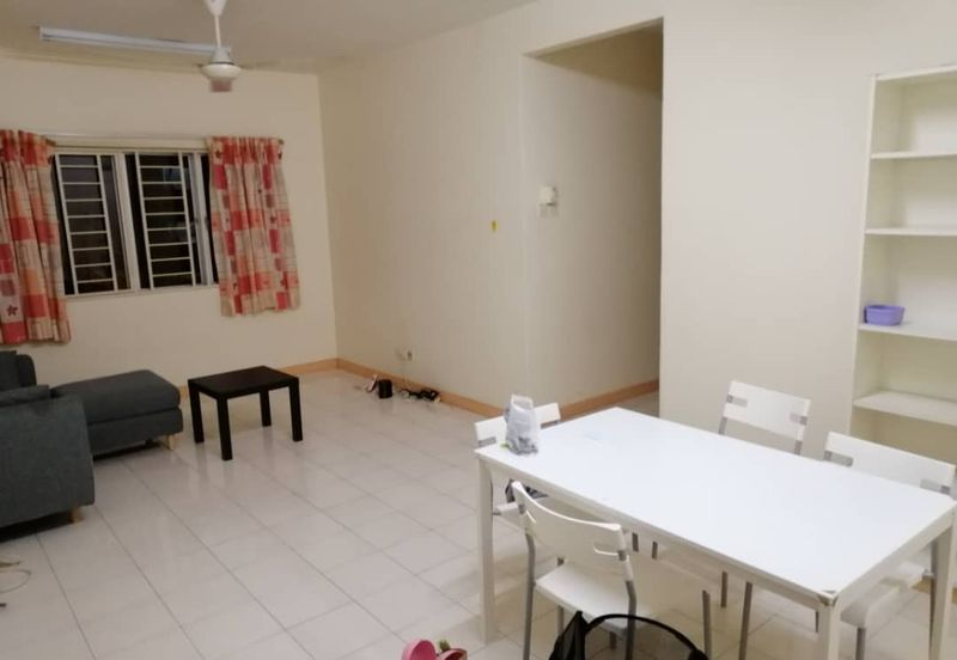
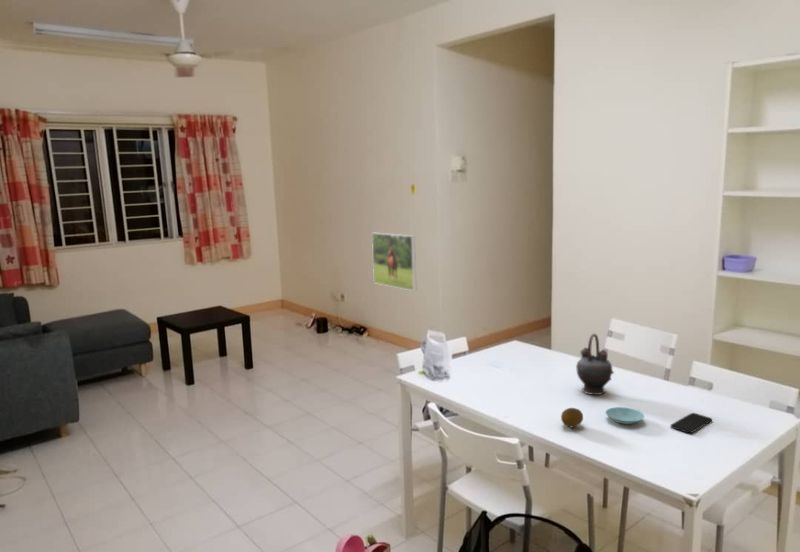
+ fruit (571, 417)
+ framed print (393, 260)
+ smartphone (691, 422)
+ saucer (624, 417)
+ teapot (596, 362)
